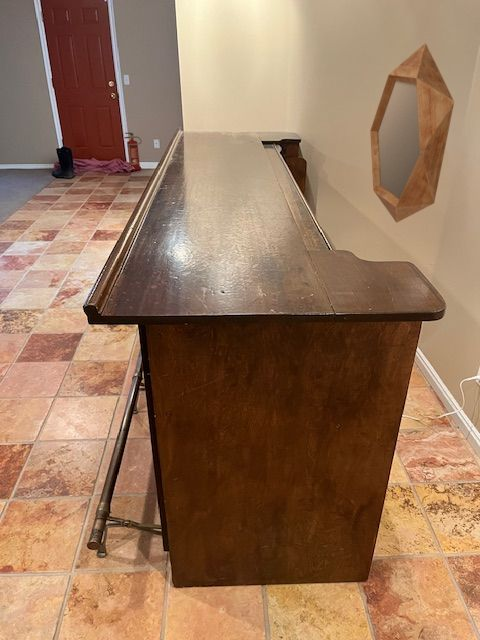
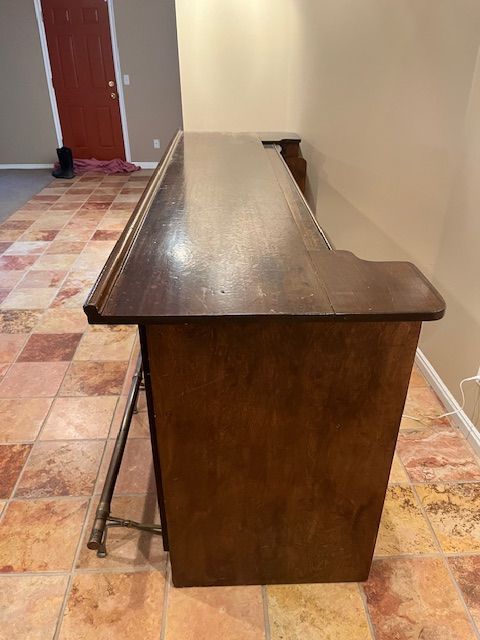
- home mirror (401, 140)
- fire extinguisher (134, 151)
